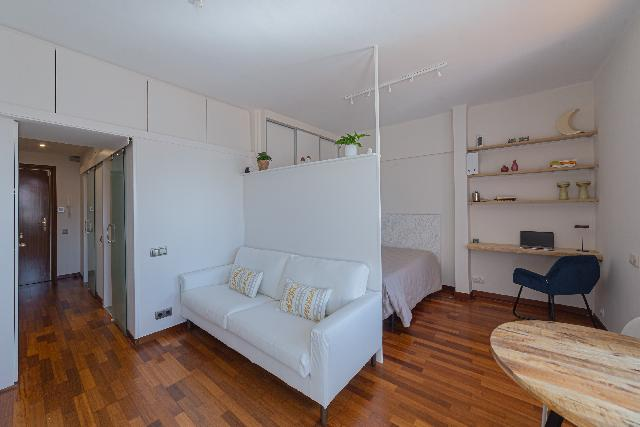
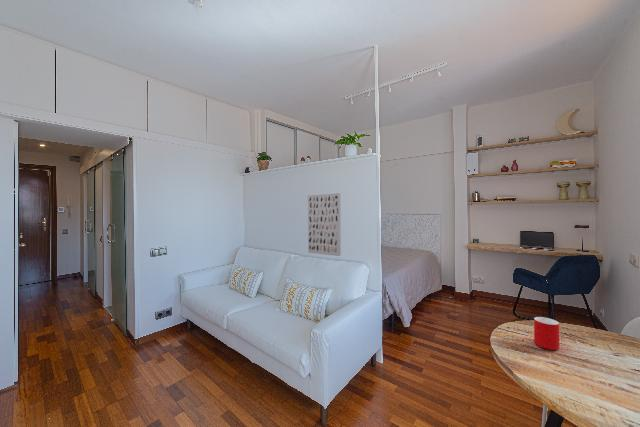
+ cup (547, 331)
+ wall art (323, 224)
